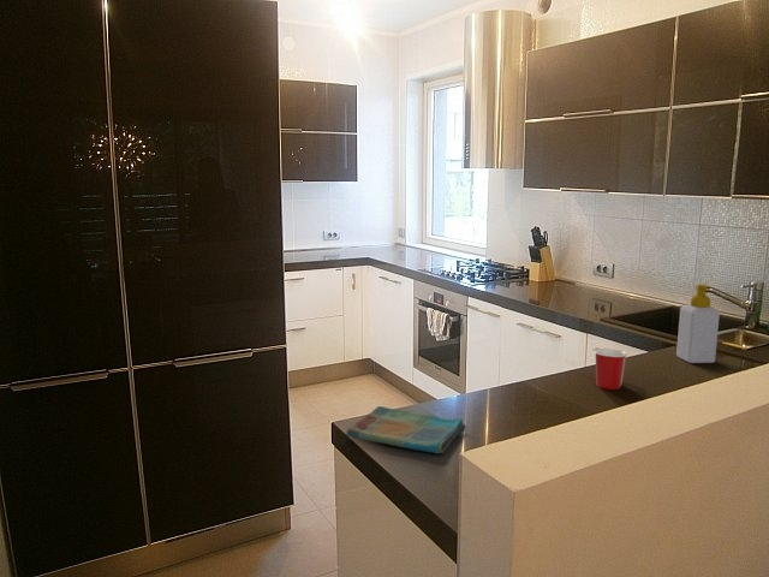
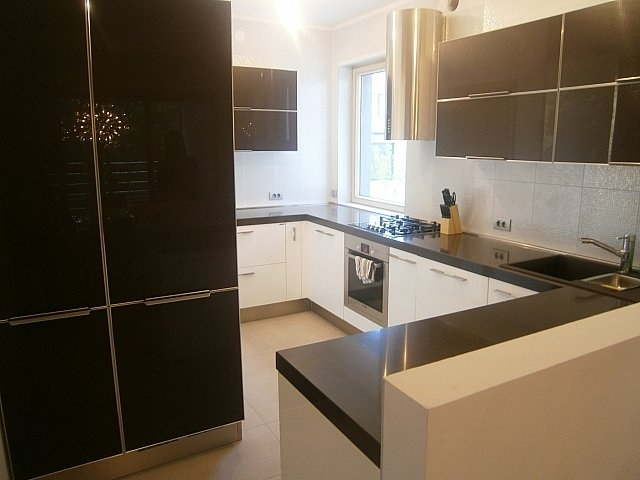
- soap bottle (698, 322)
- mug (610, 367)
- dish towel (406, 427)
